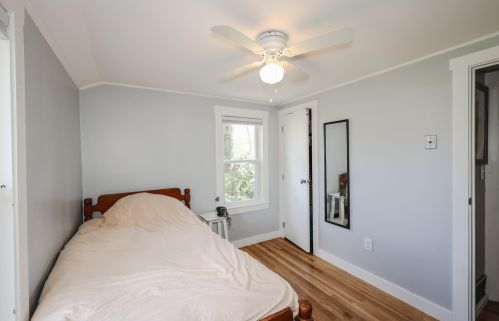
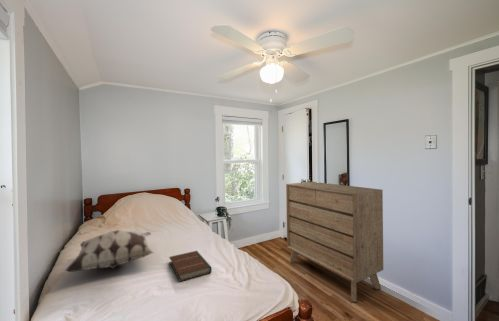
+ decorative pillow (116, 247)
+ book (189, 264)
+ dresser (329, 230)
